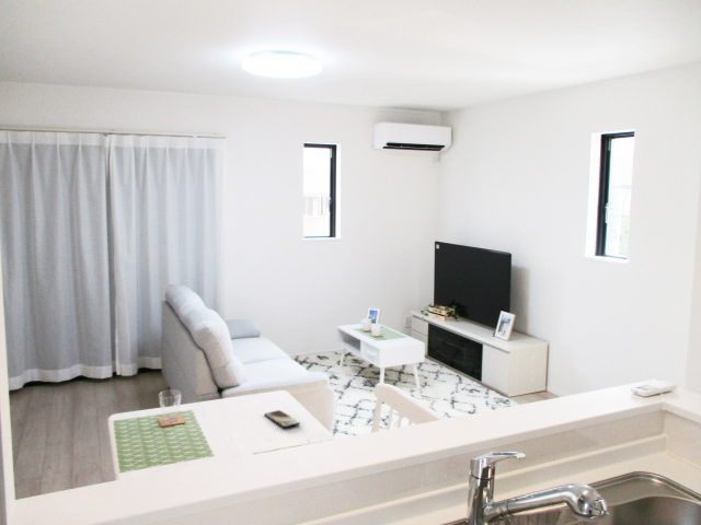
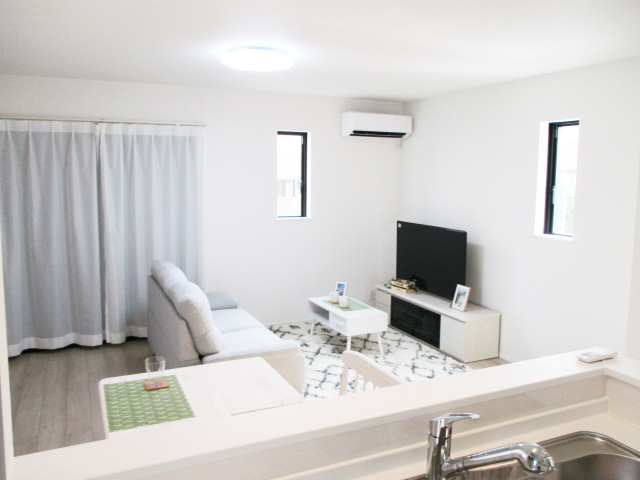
- smartphone (281, 418)
